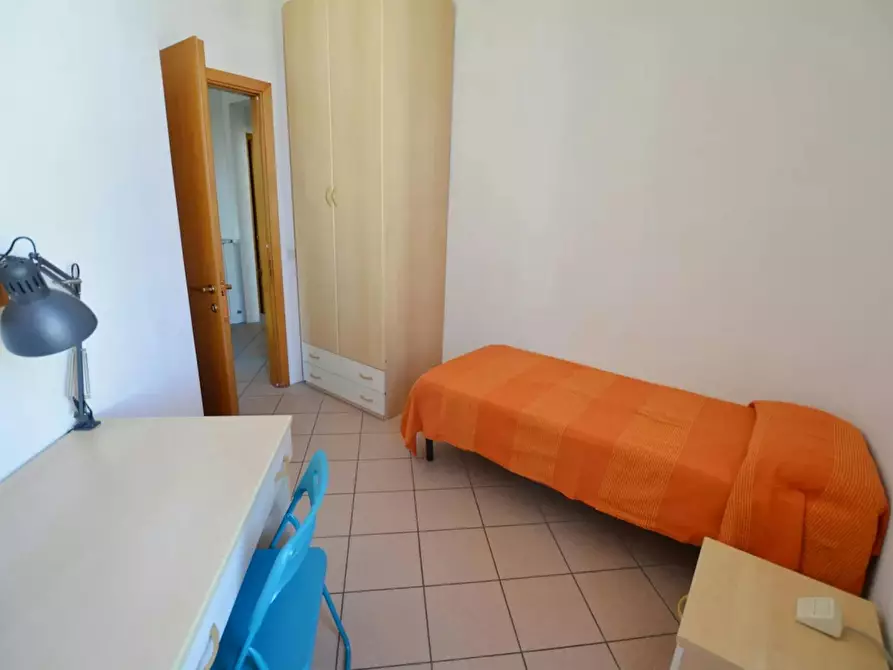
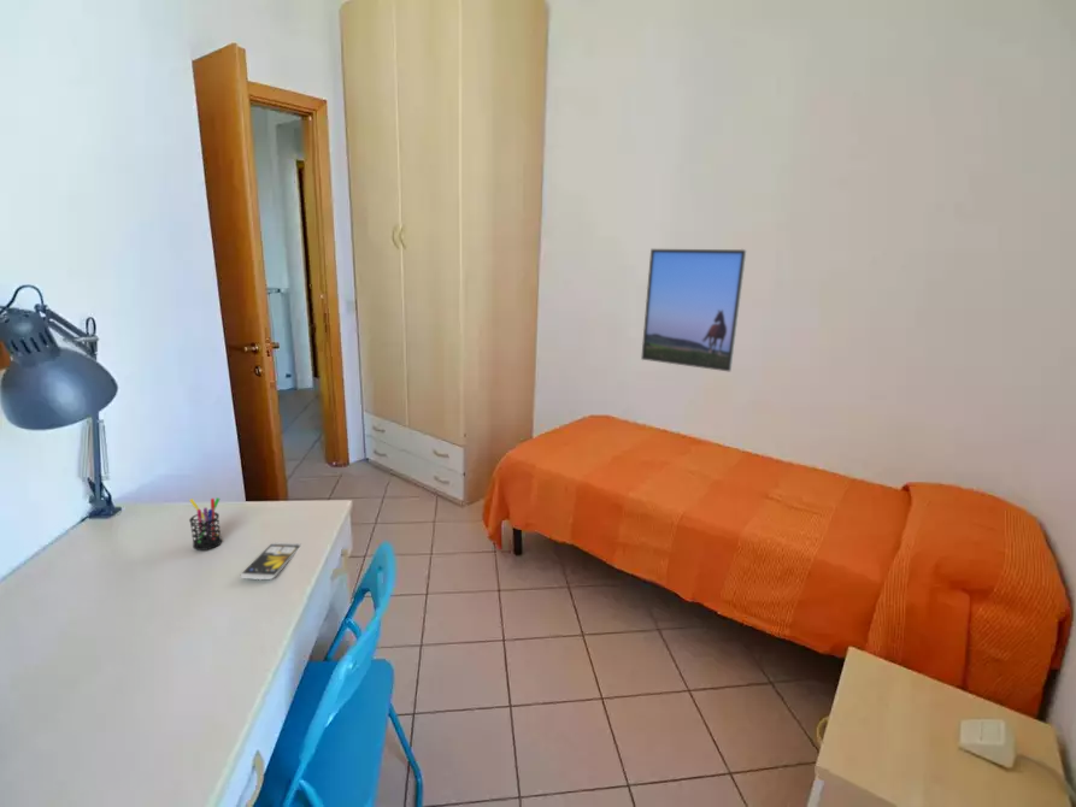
+ pen holder (208, 519)
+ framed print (689, 308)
+ smartphone (272, 559)
